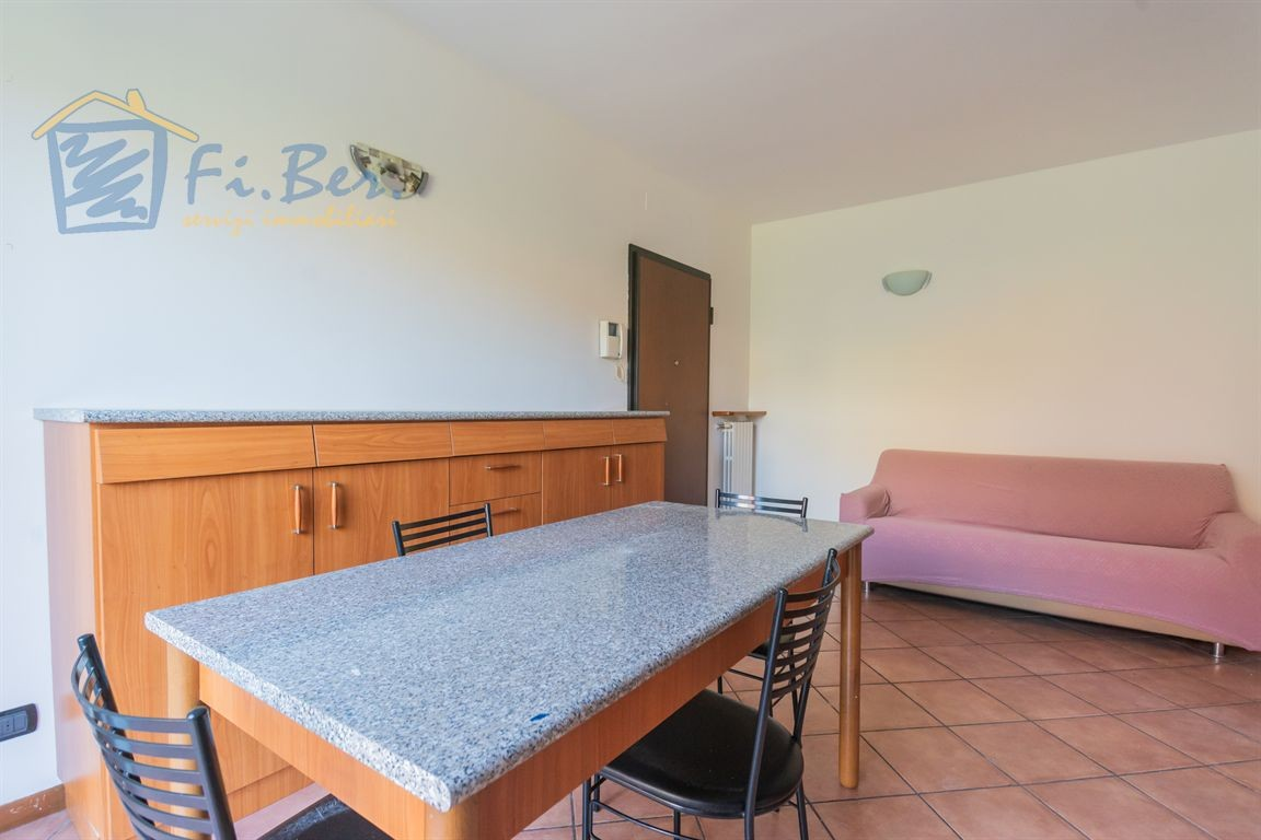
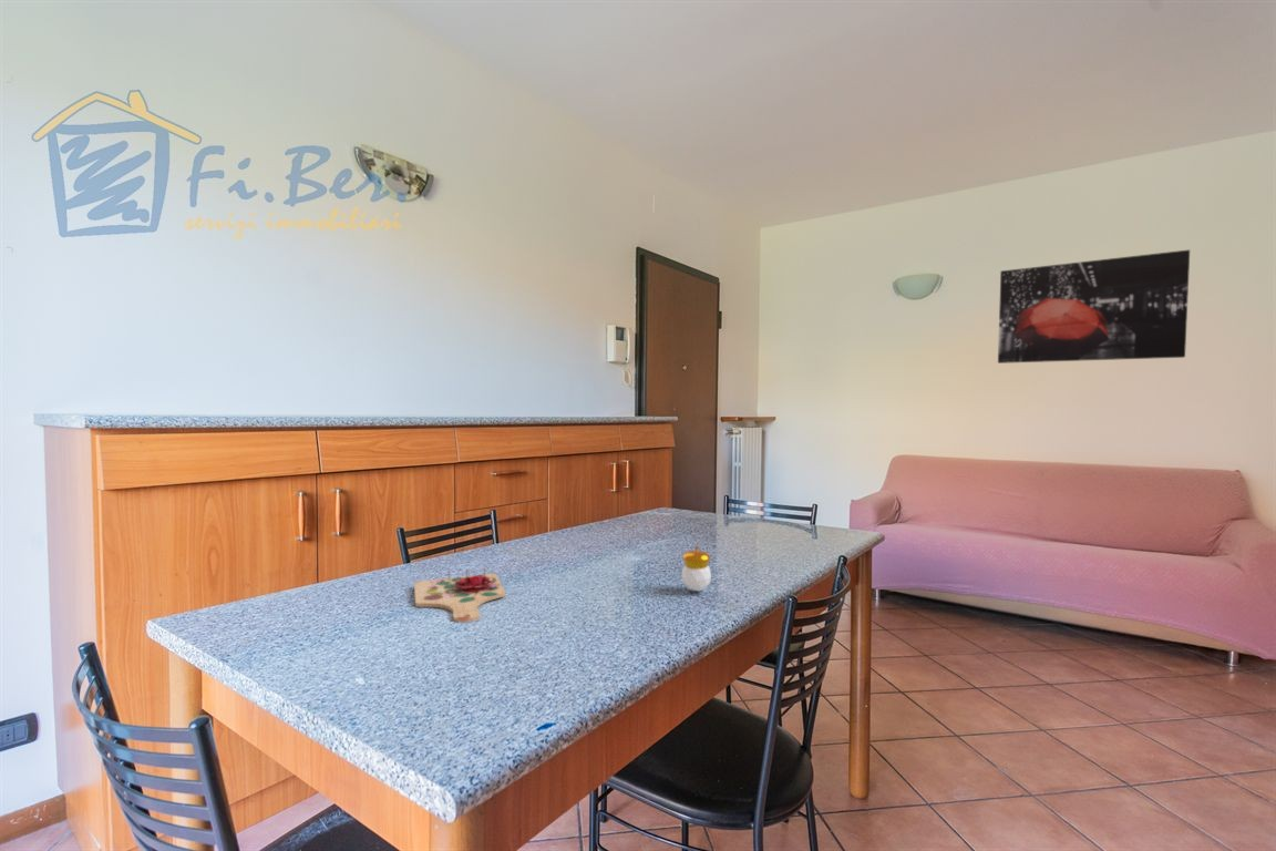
+ candle (696, 567)
+ cutting board (461, 592)
+ wall art (1085, 310)
